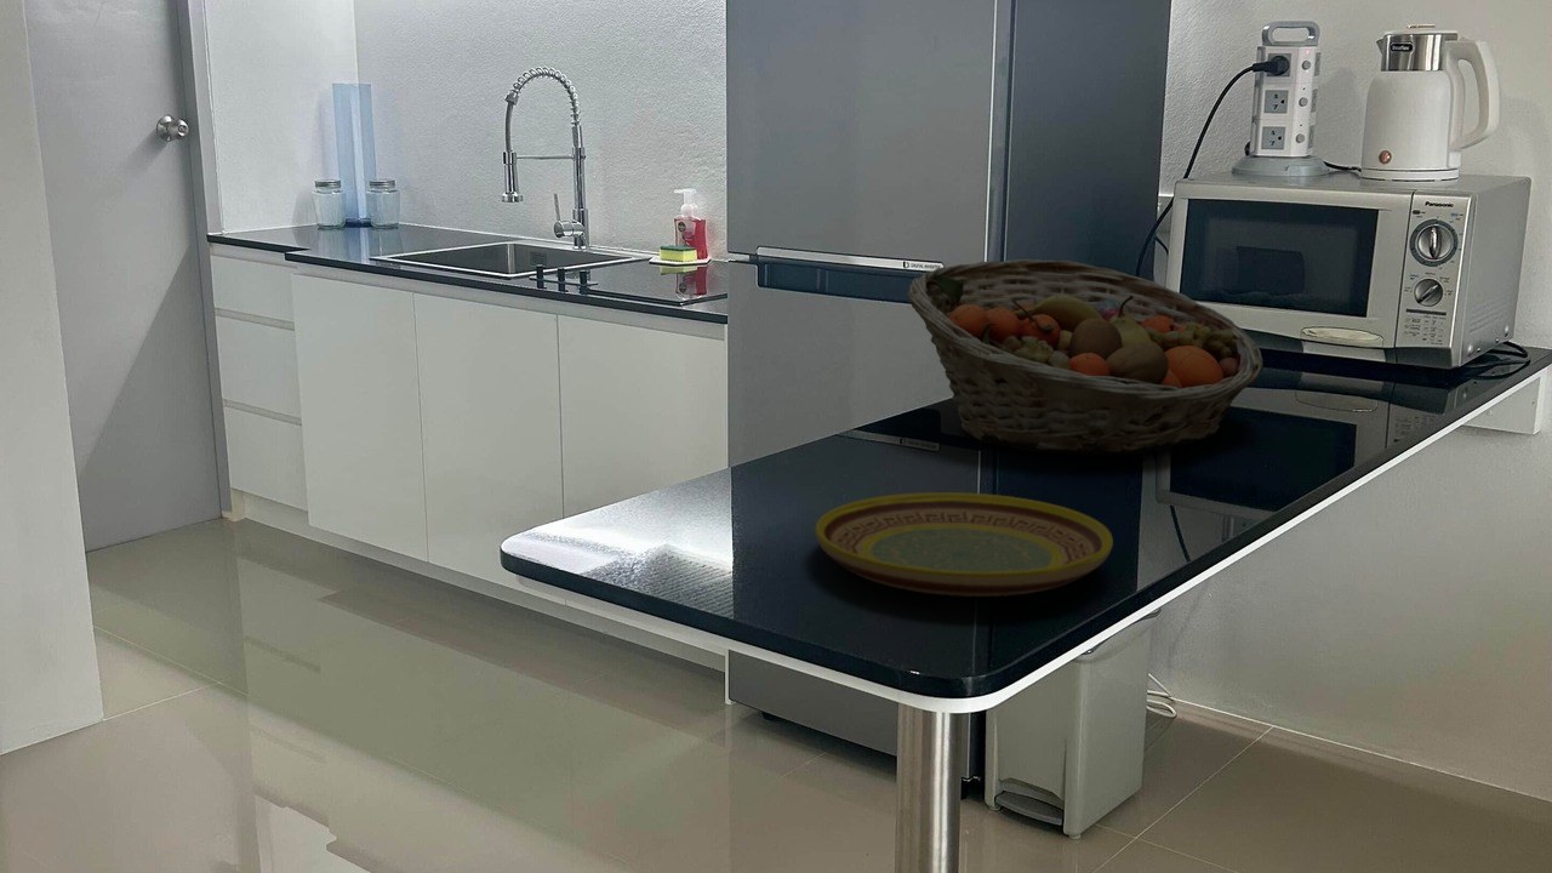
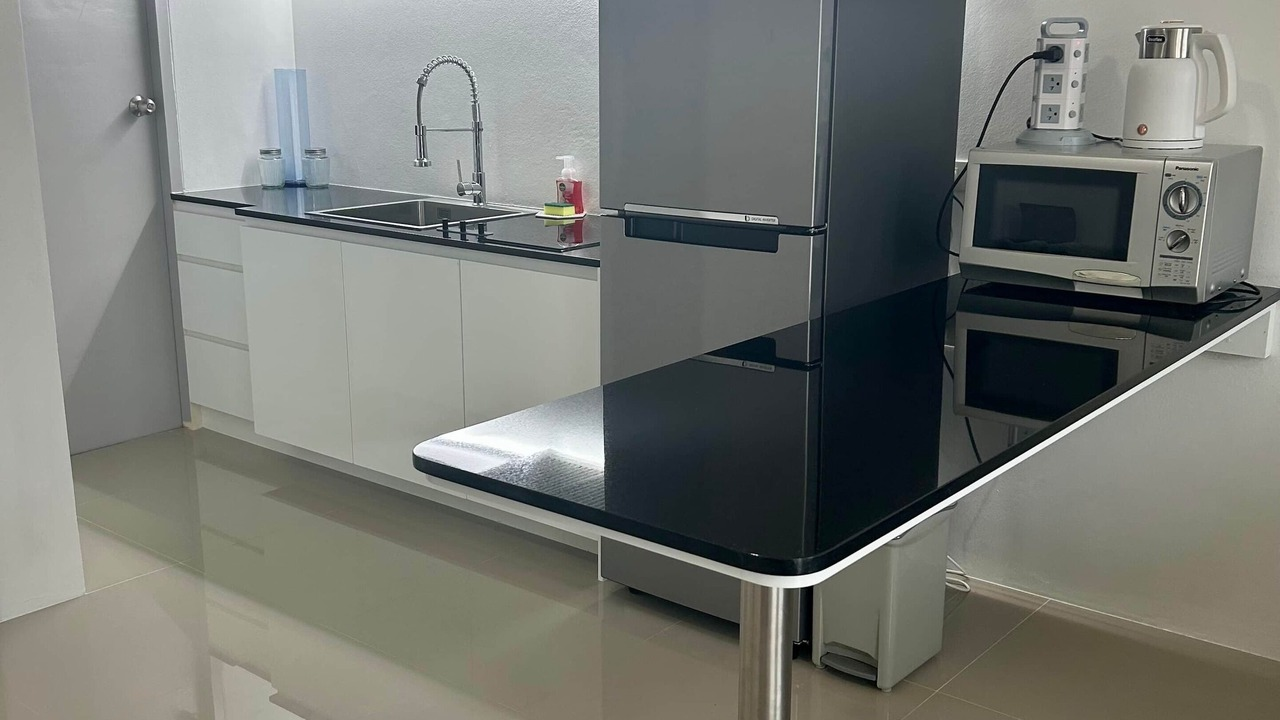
- fruit basket (1083, 350)
- plate (962, 547)
